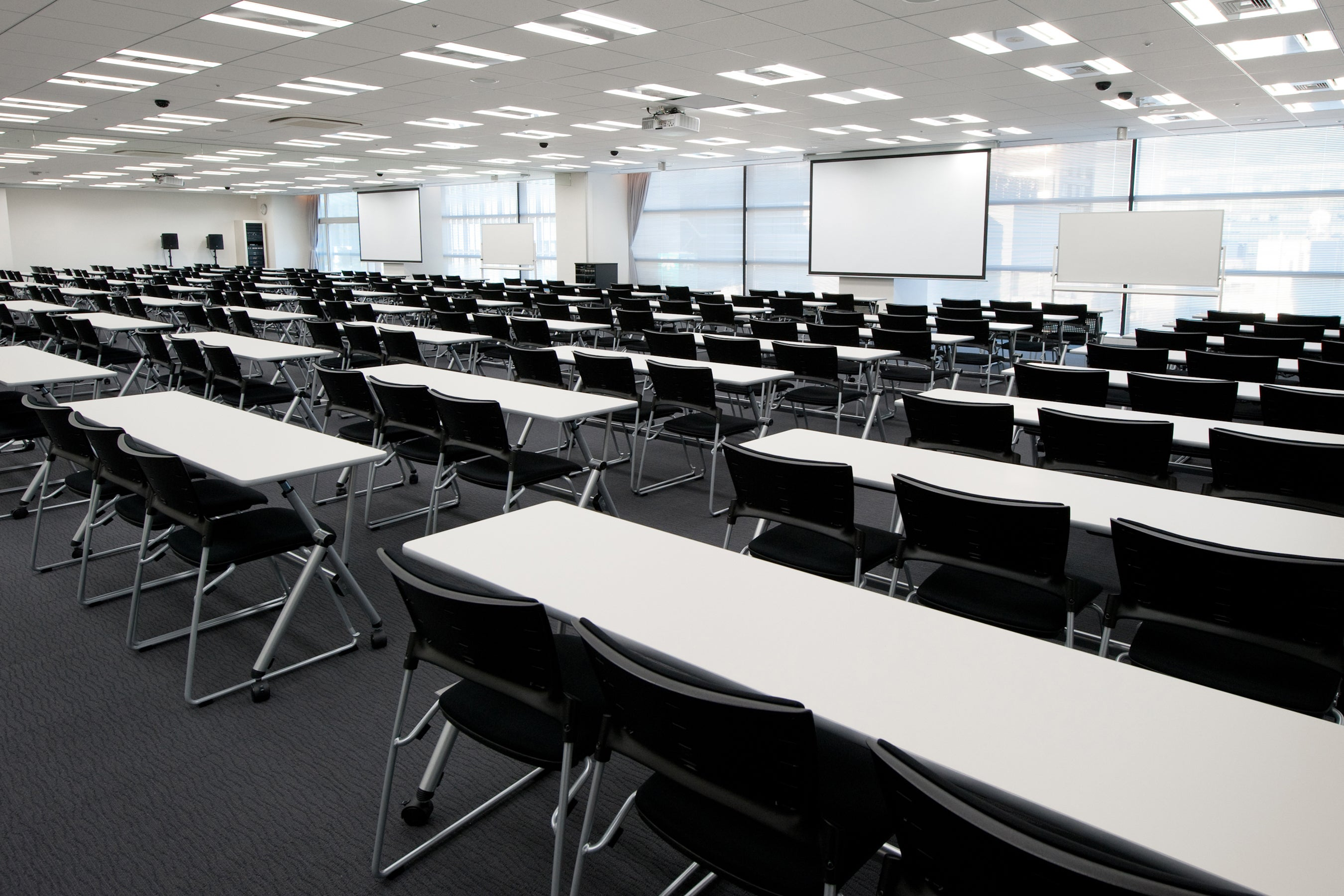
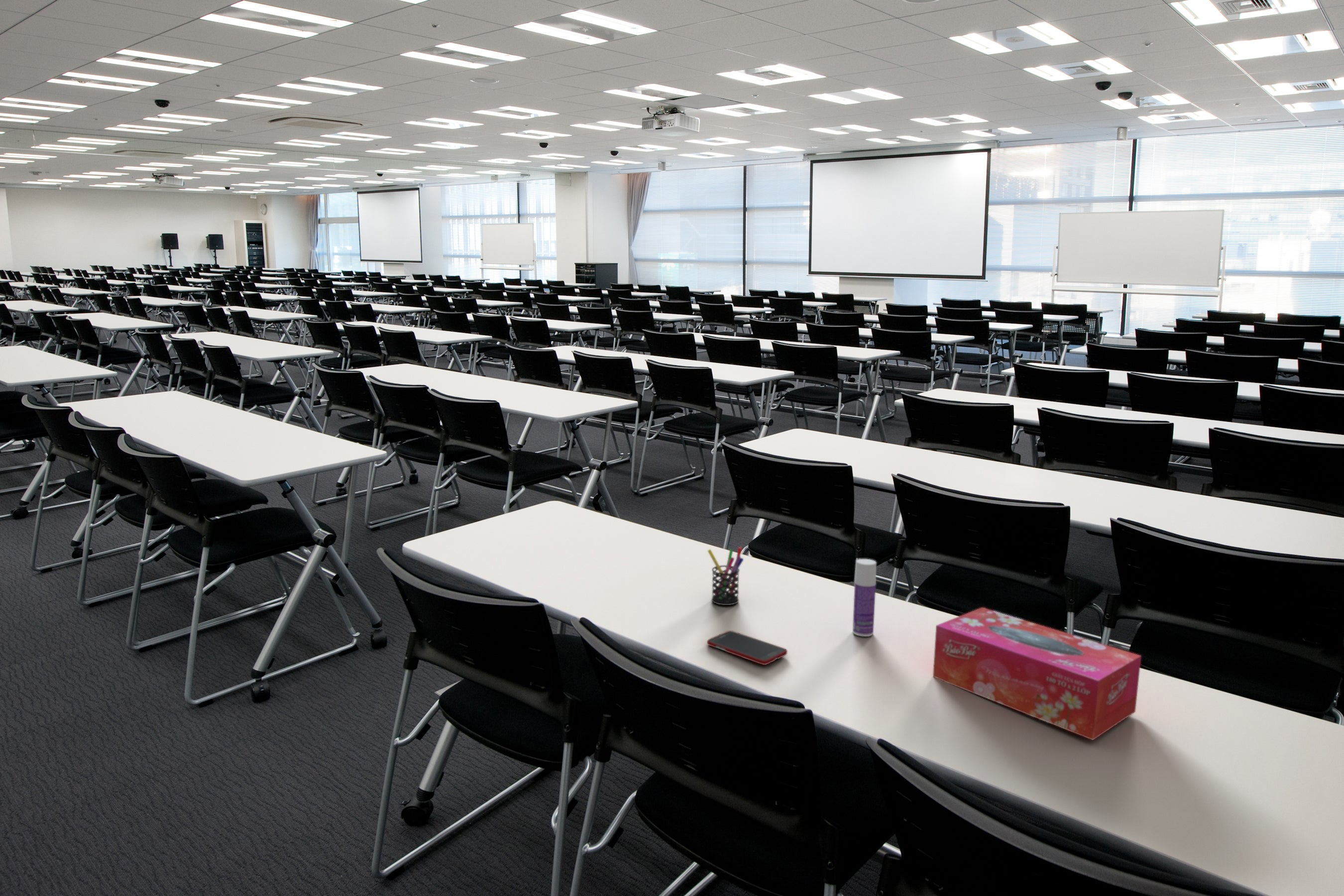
+ pen holder (728, 572)
+ tissue box (1032, 667)
+ bottle (864, 597)
+ cell phone (746, 647)
